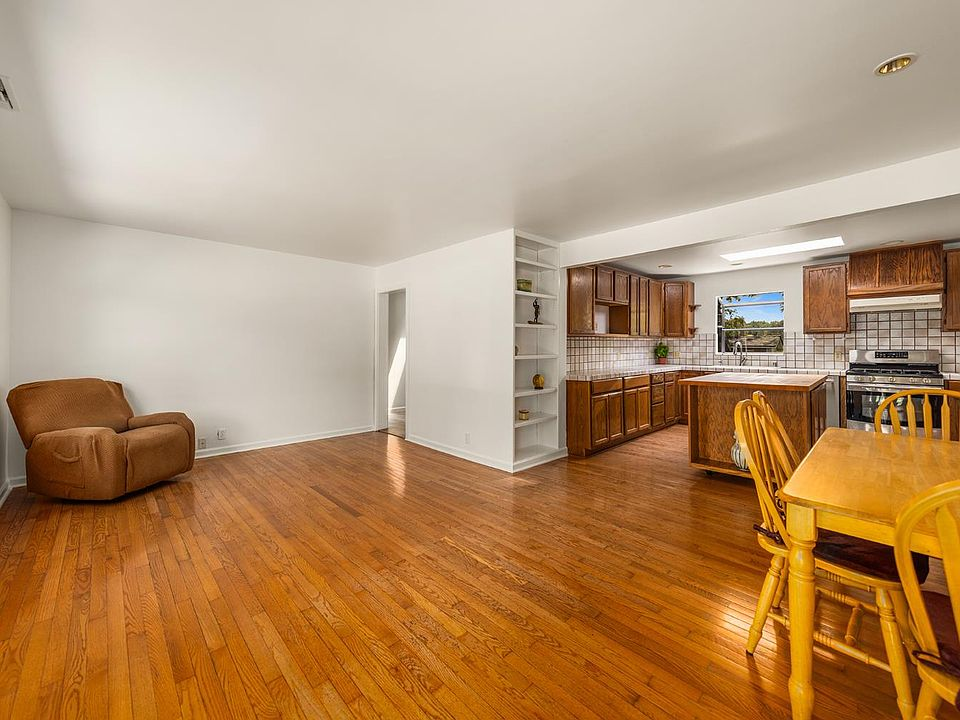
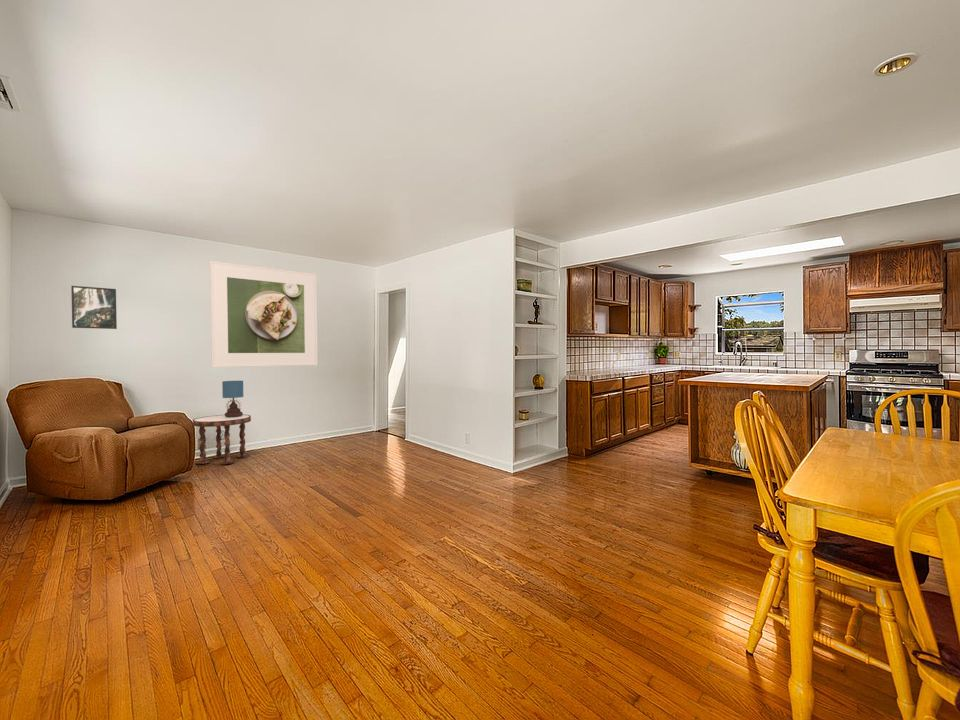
+ table lamp (233, 398)
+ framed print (268, 317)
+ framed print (94, 307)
+ side table (224, 437)
